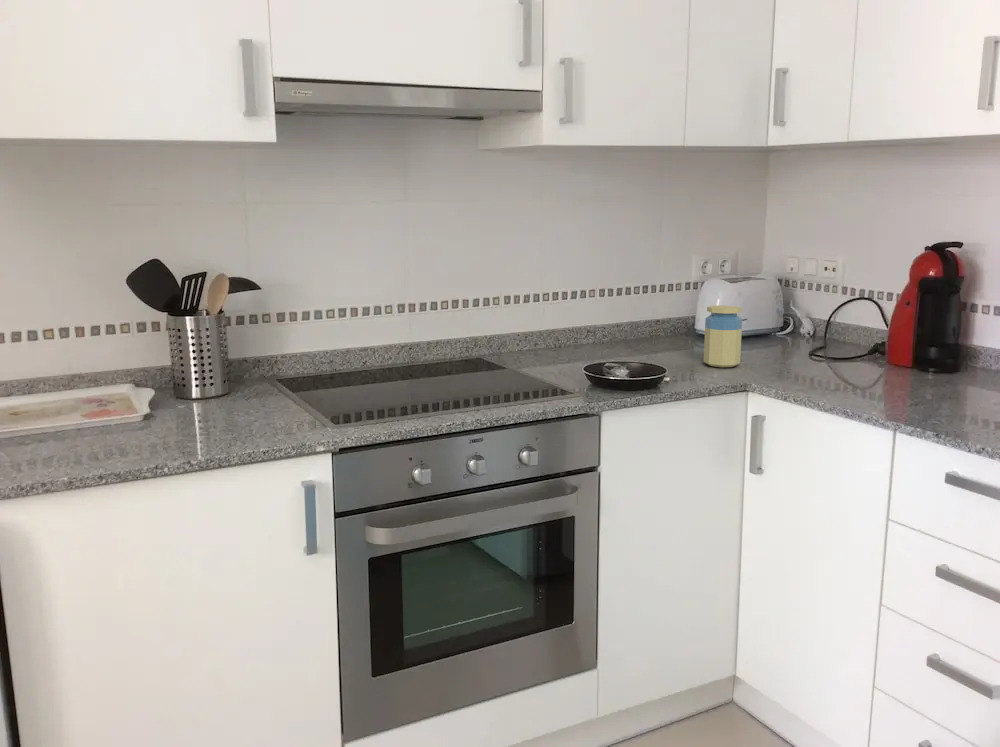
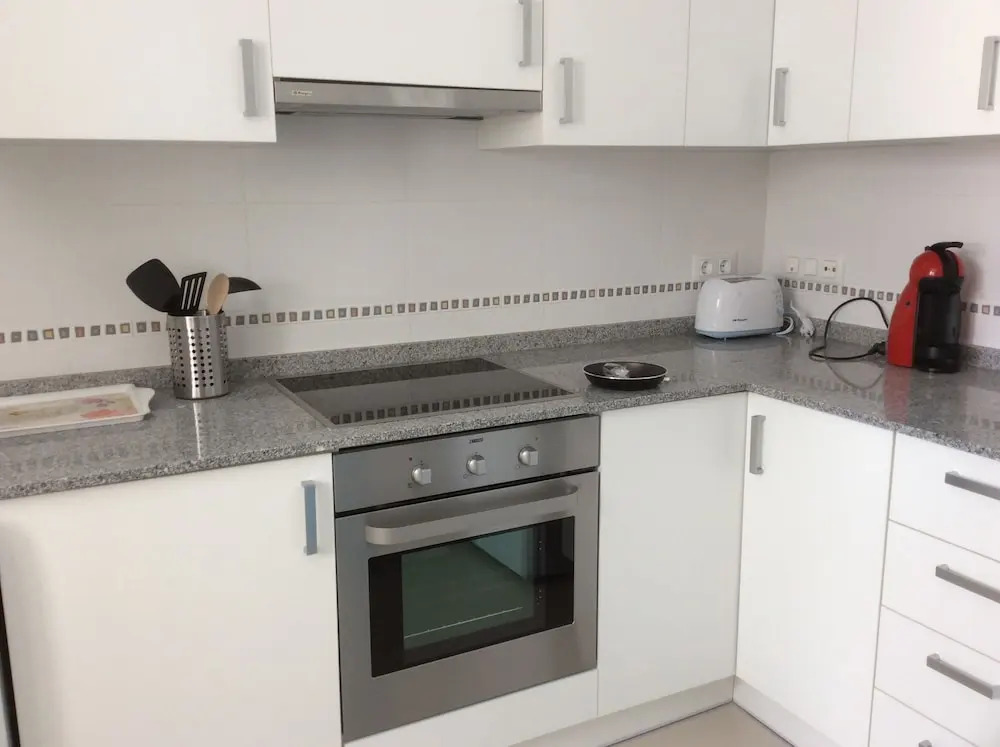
- jar (722, 336)
